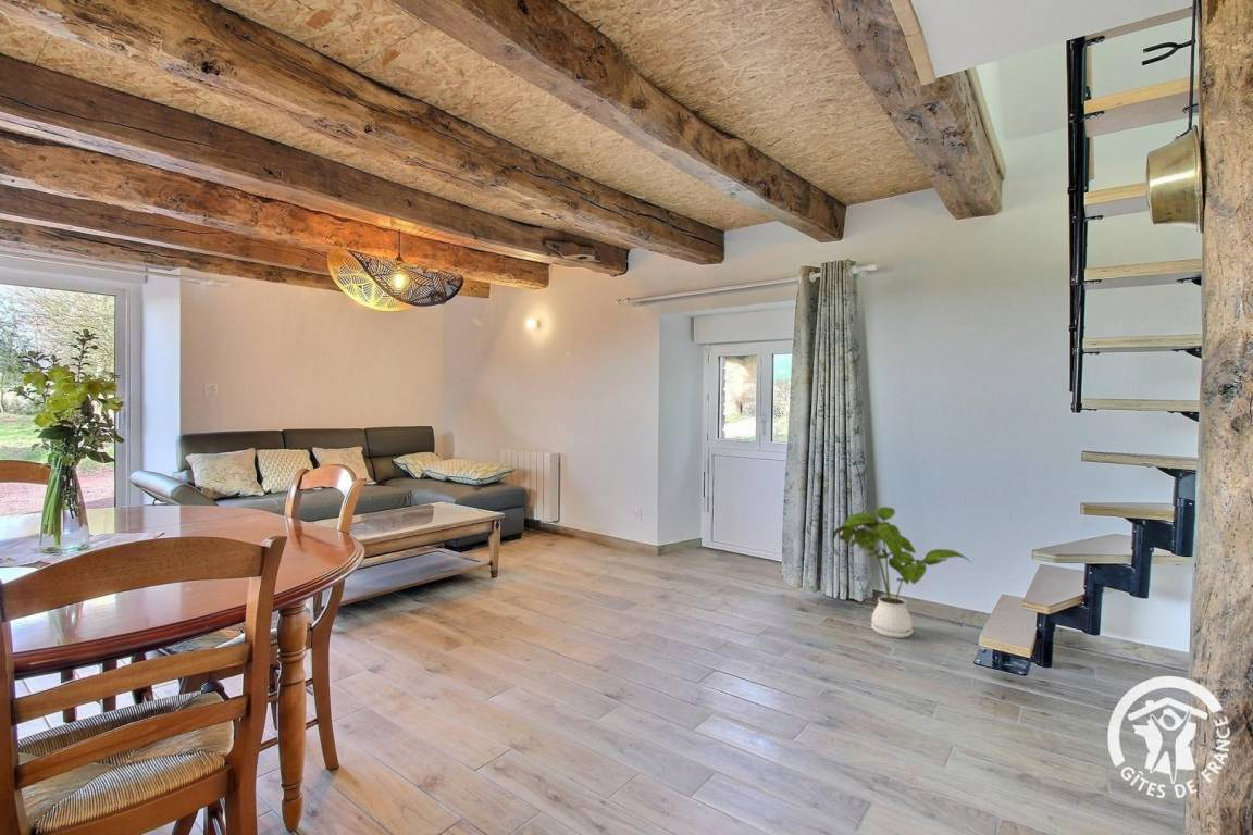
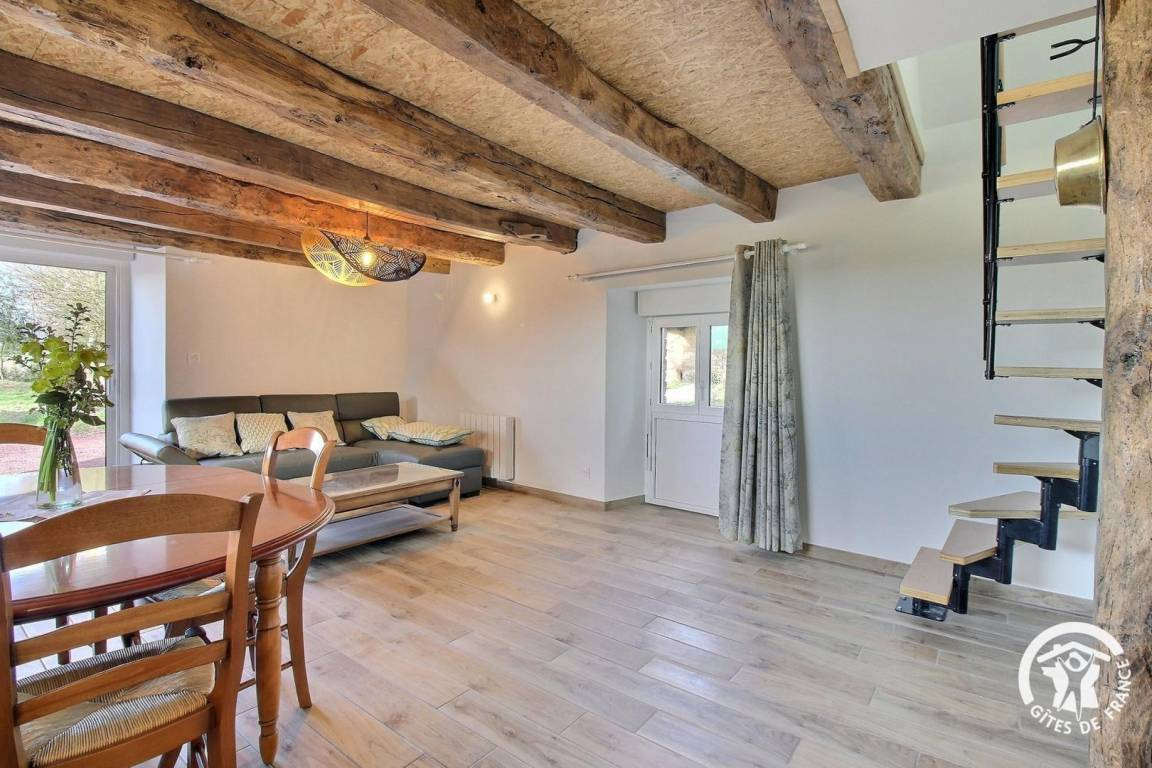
- house plant (888, 573)
